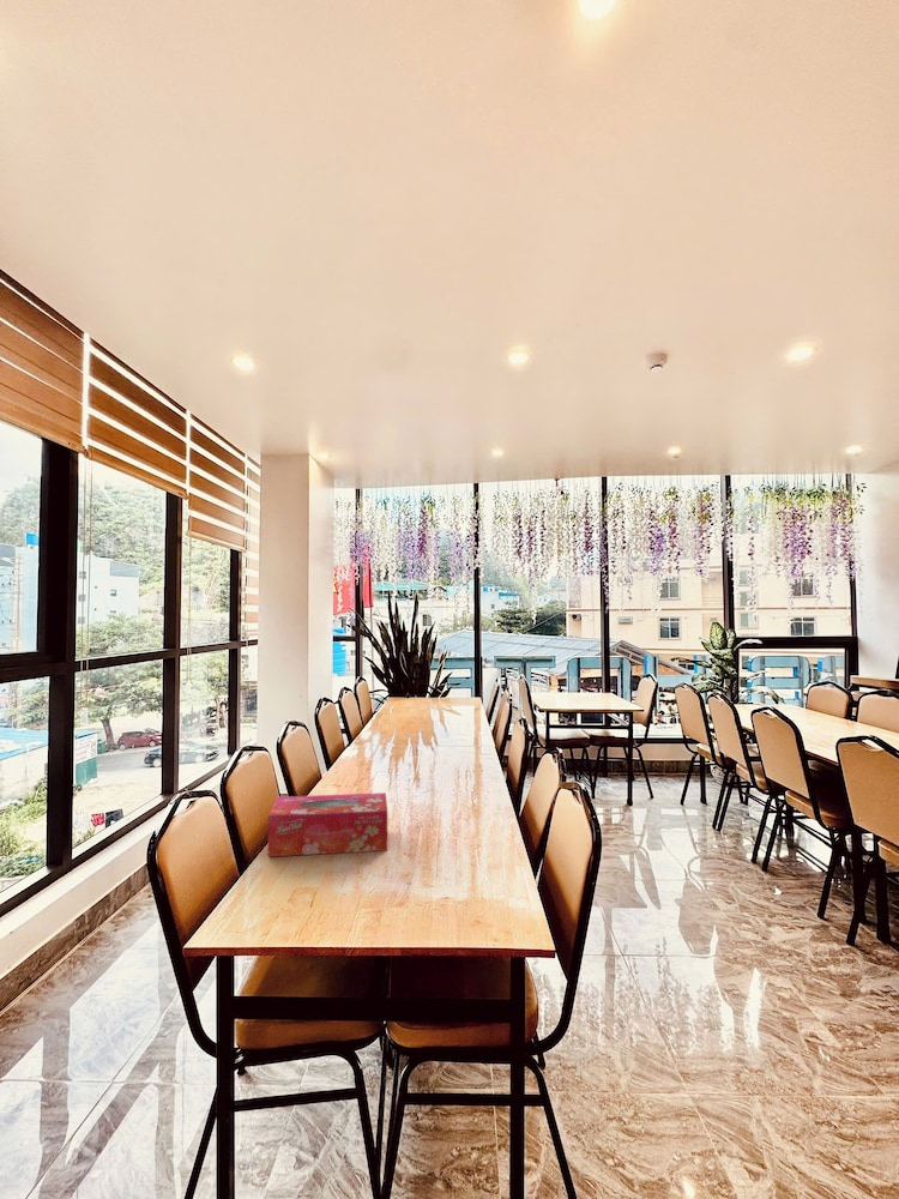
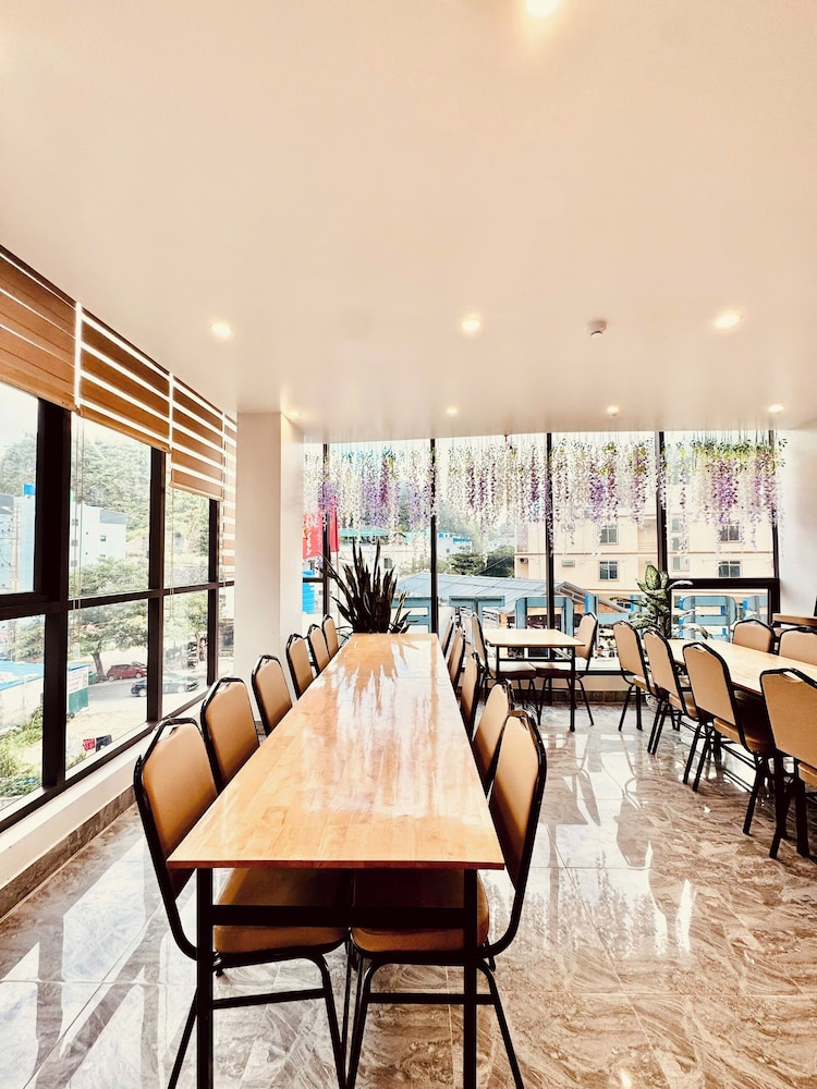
- tissue box (330, 823)
